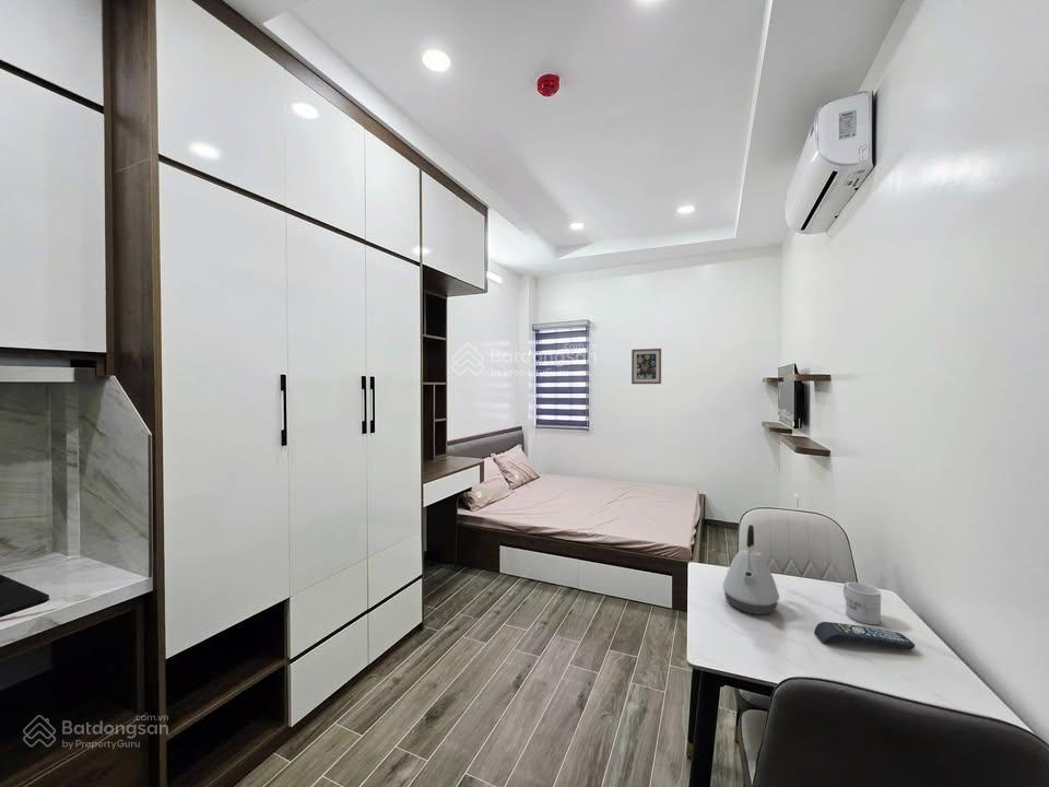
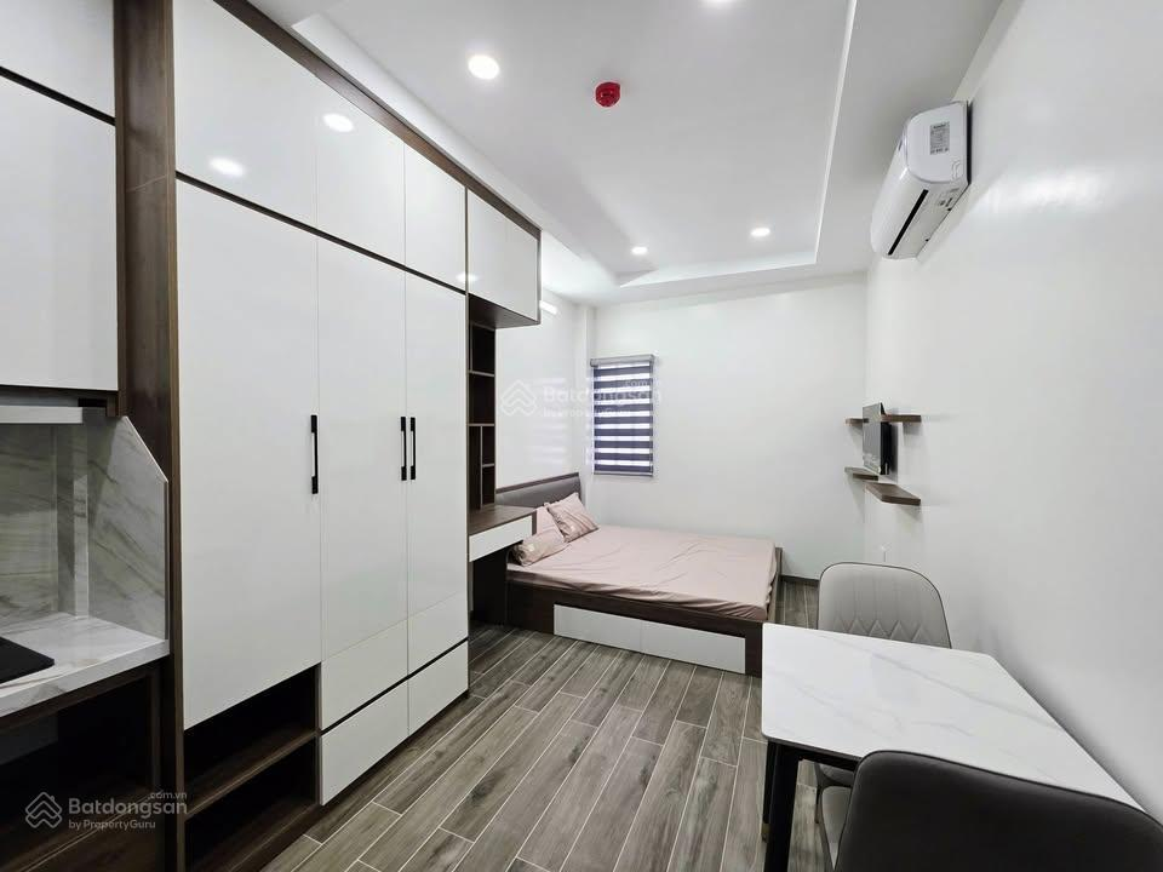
- remote control (862, 635)
- mug (858, 599)
- wall art (646, 366)
- kettle (750, 565)
